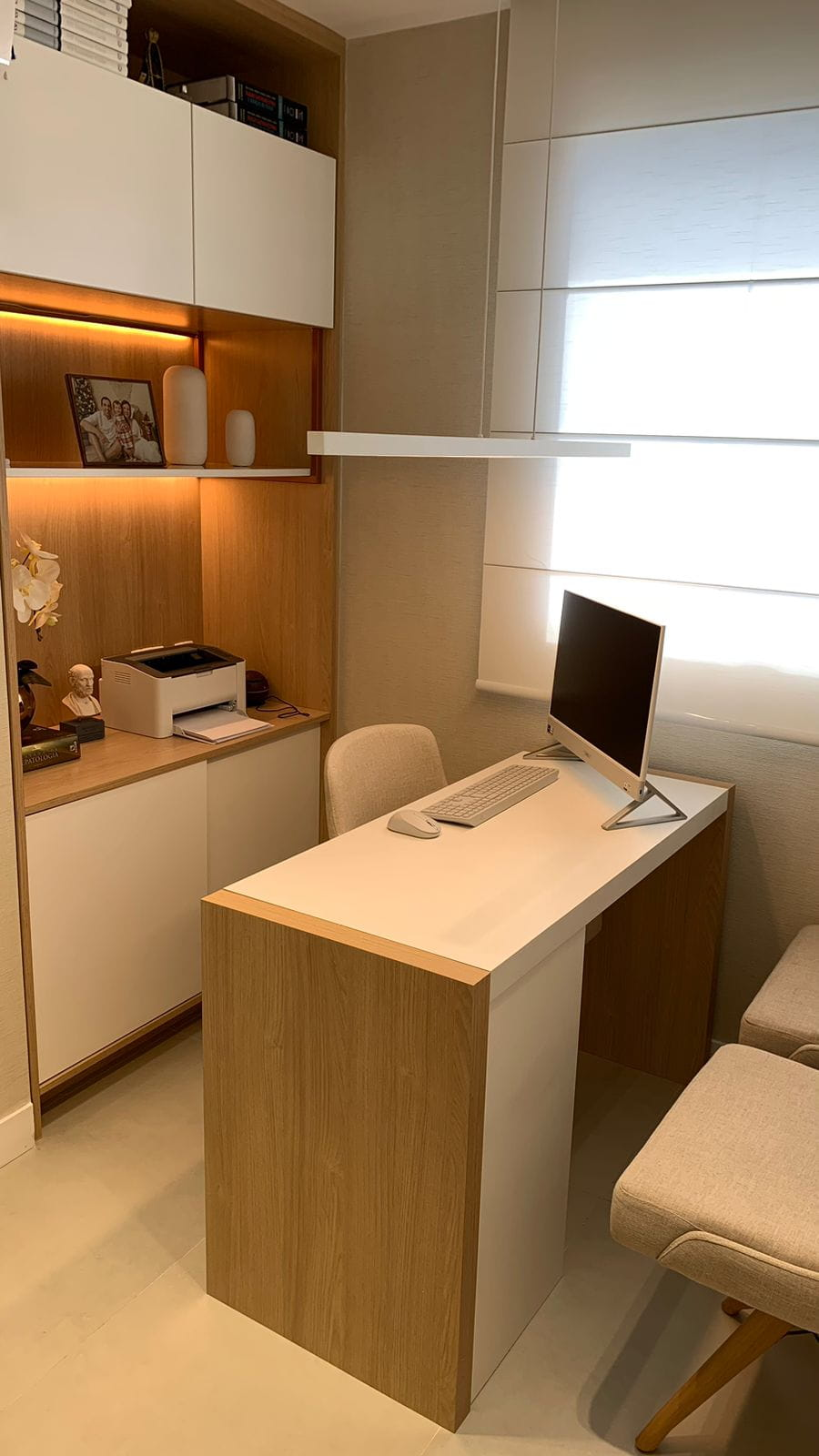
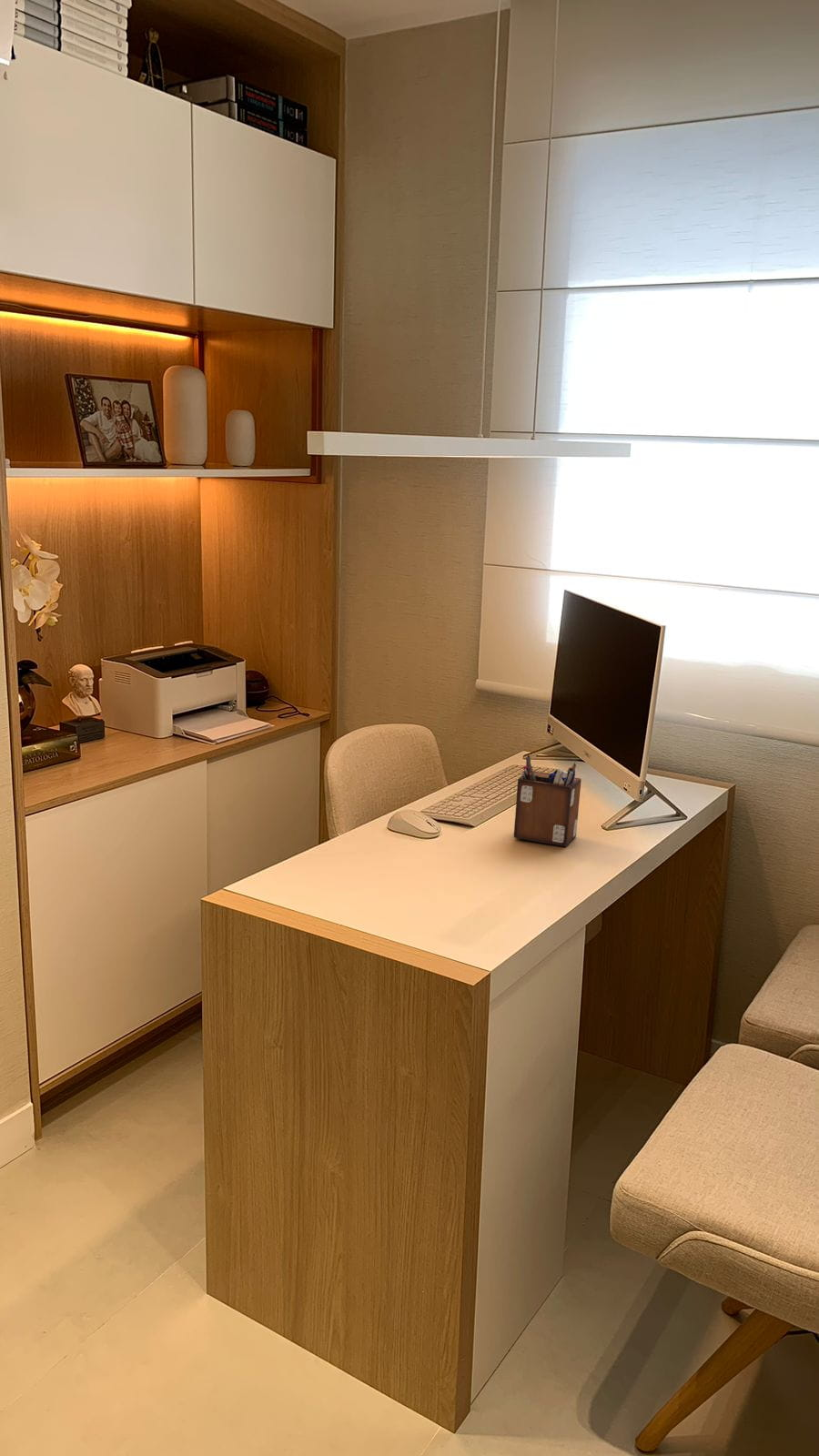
+ desk organizer (548, 796)
